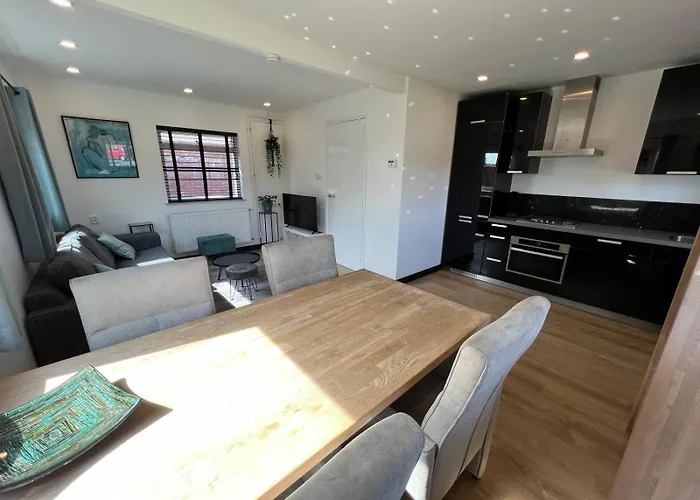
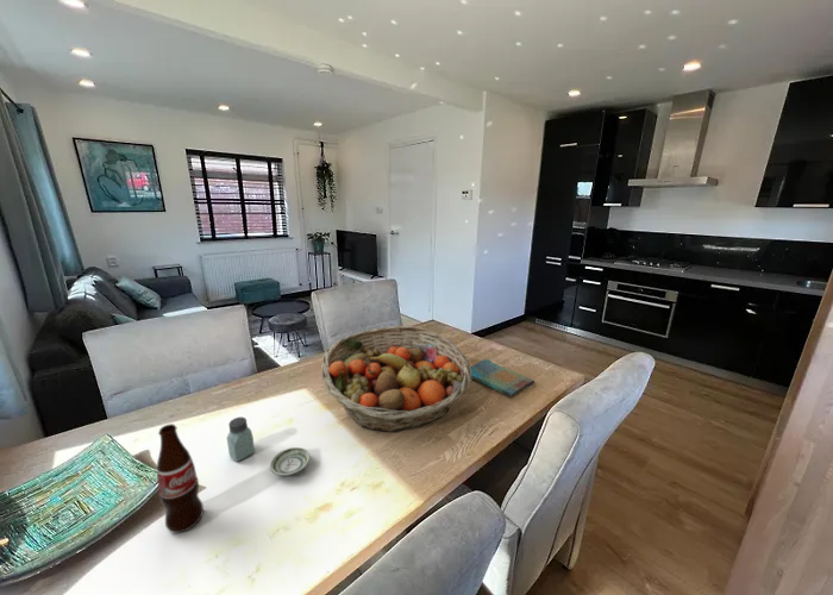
+ fruit basket (397, 374)
+ saucer (290, 463)
+ saltshaker (239, 437)
+ dish towel (496, 375)
+ bottle (176, 476)
